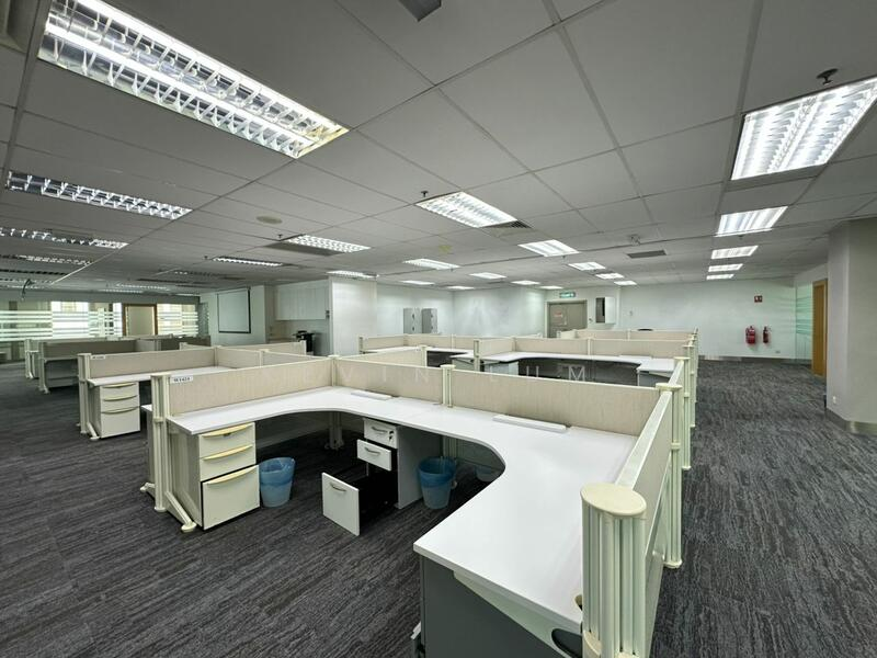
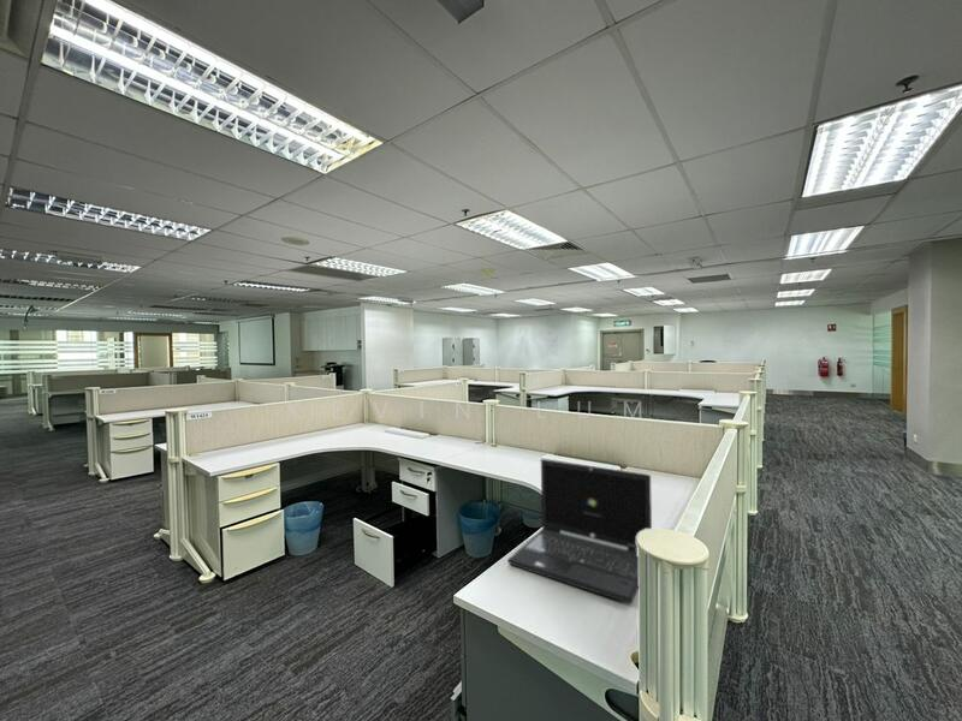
+ laptop (578, 519)
